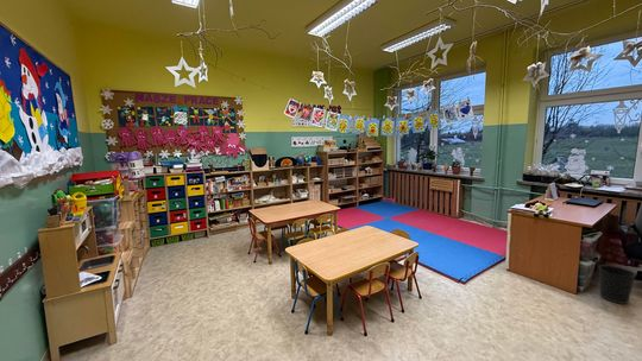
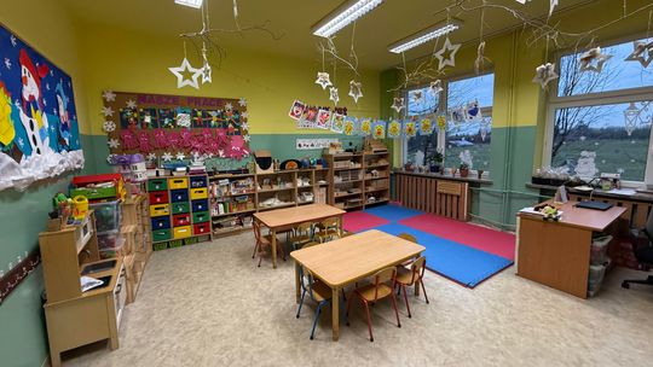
- wastebasket (615, 284)
